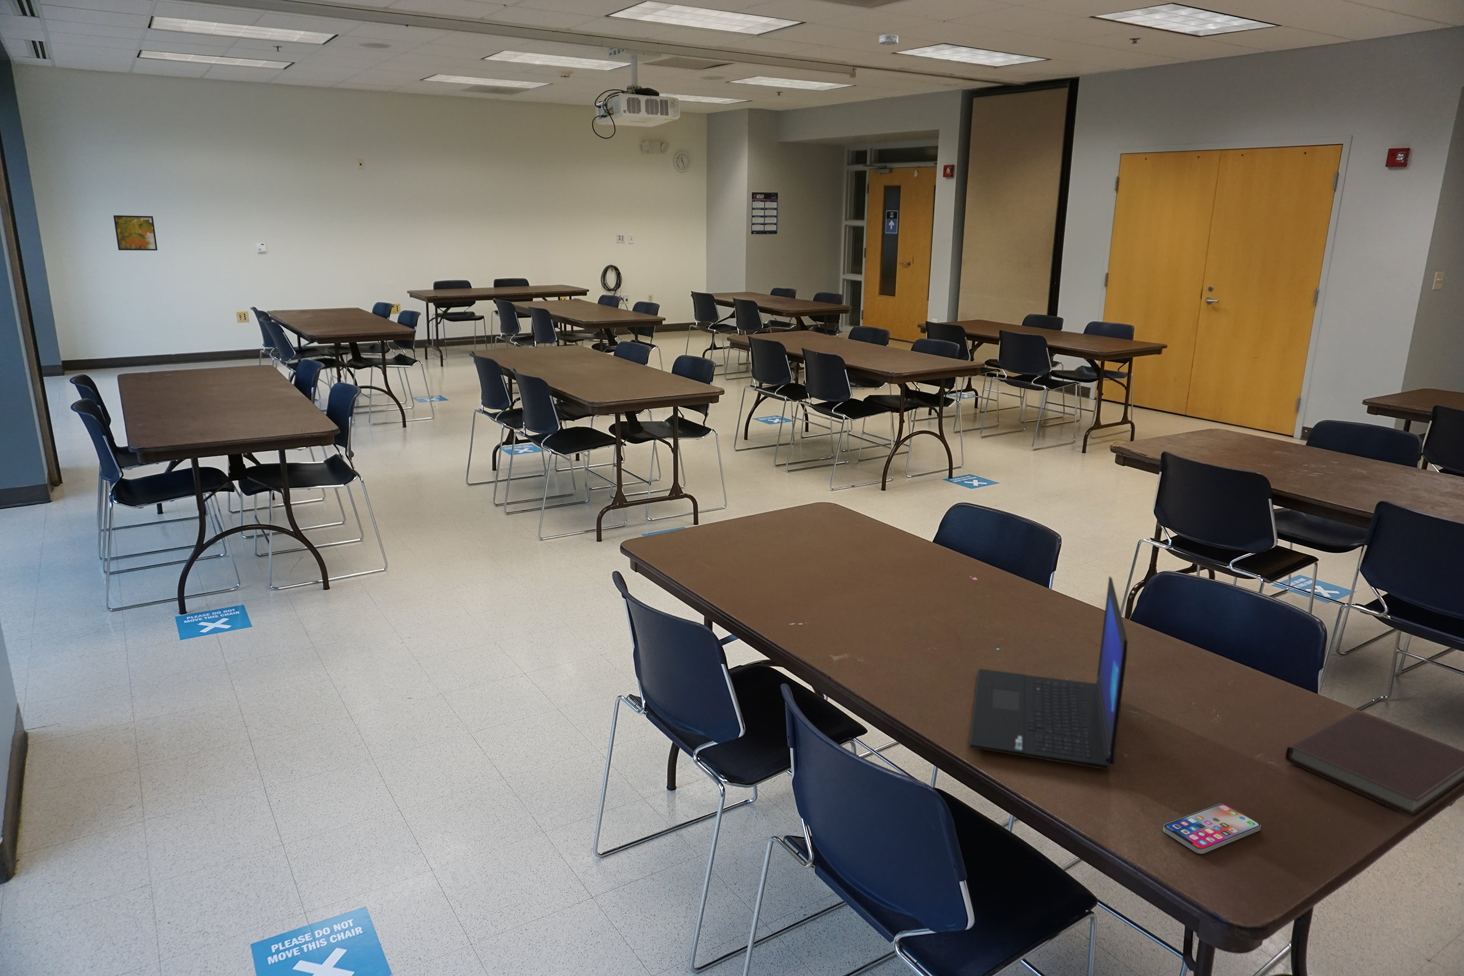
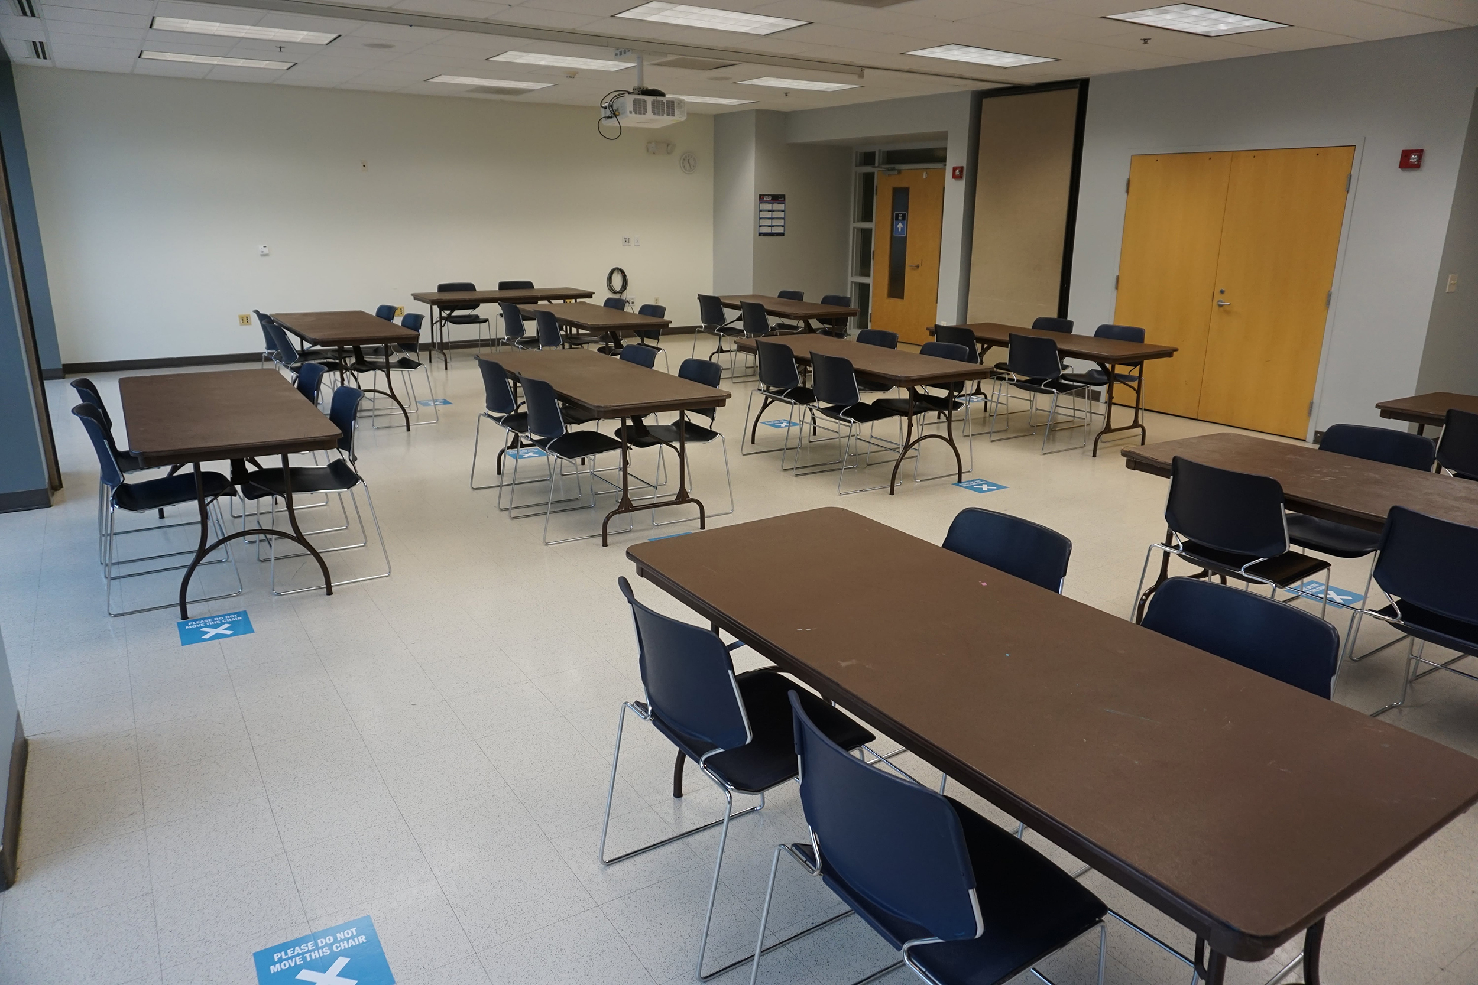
- smoke detector (889, 39)
- smartphone (1211, 827)
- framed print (135, 233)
- laptop (1042, 676)
- notebook (1381, 759)
